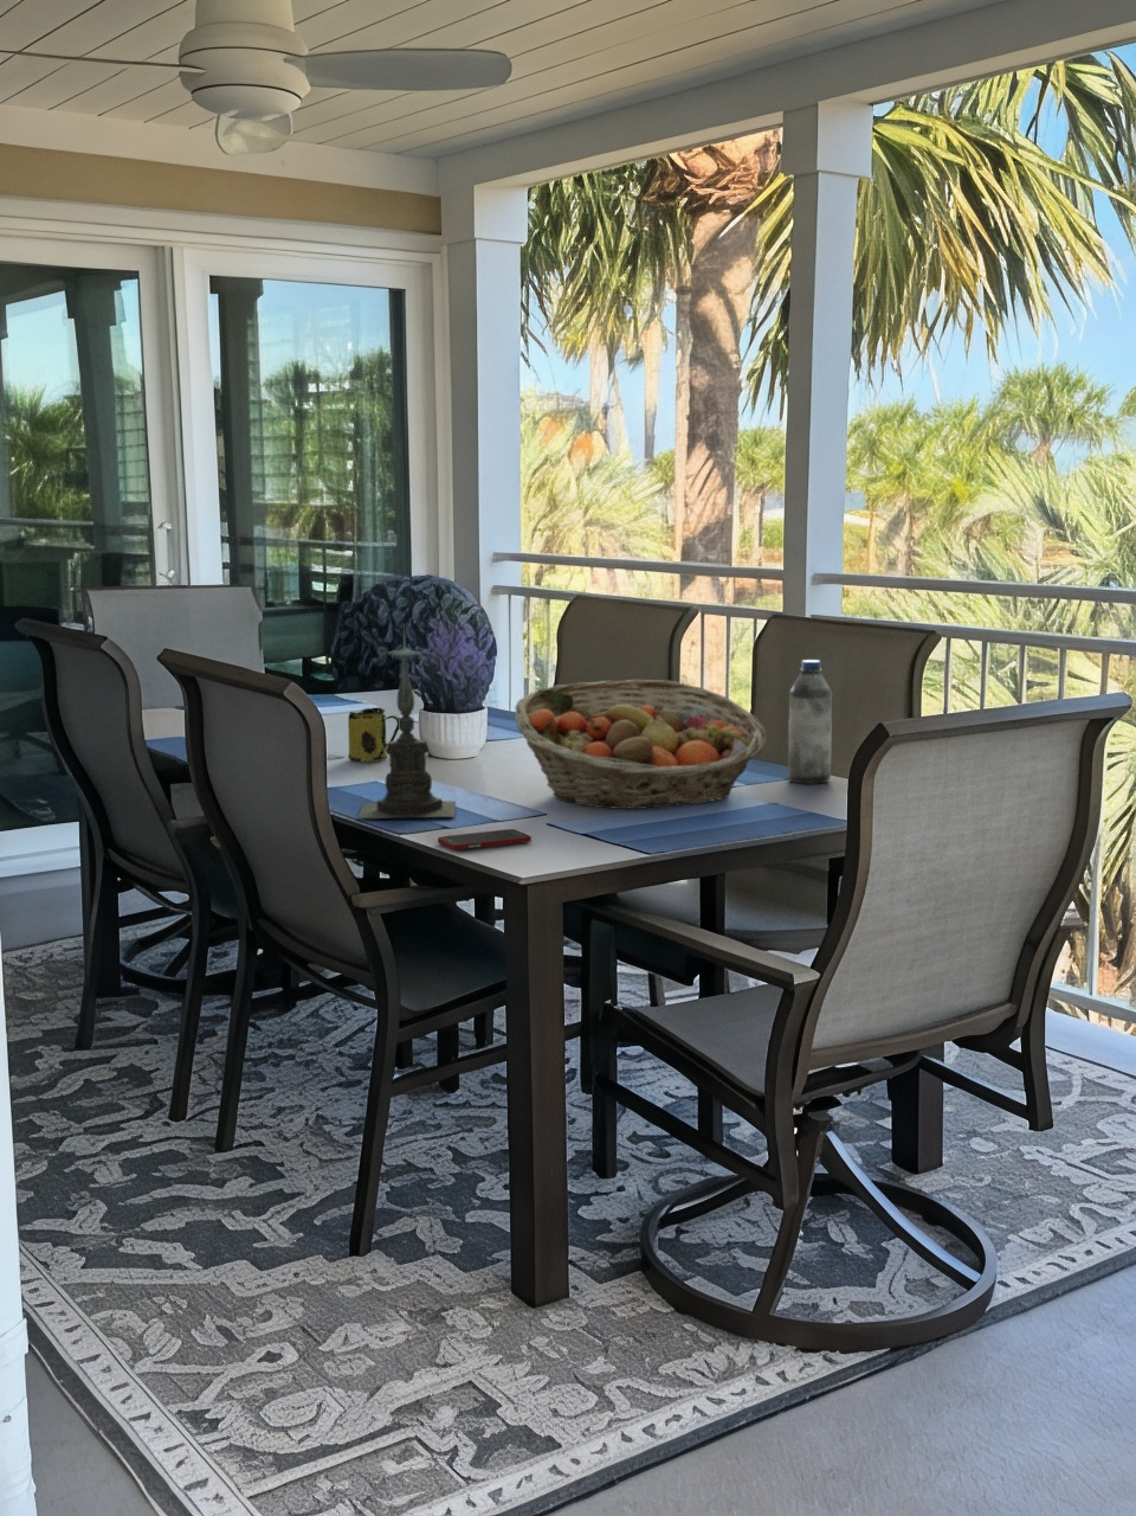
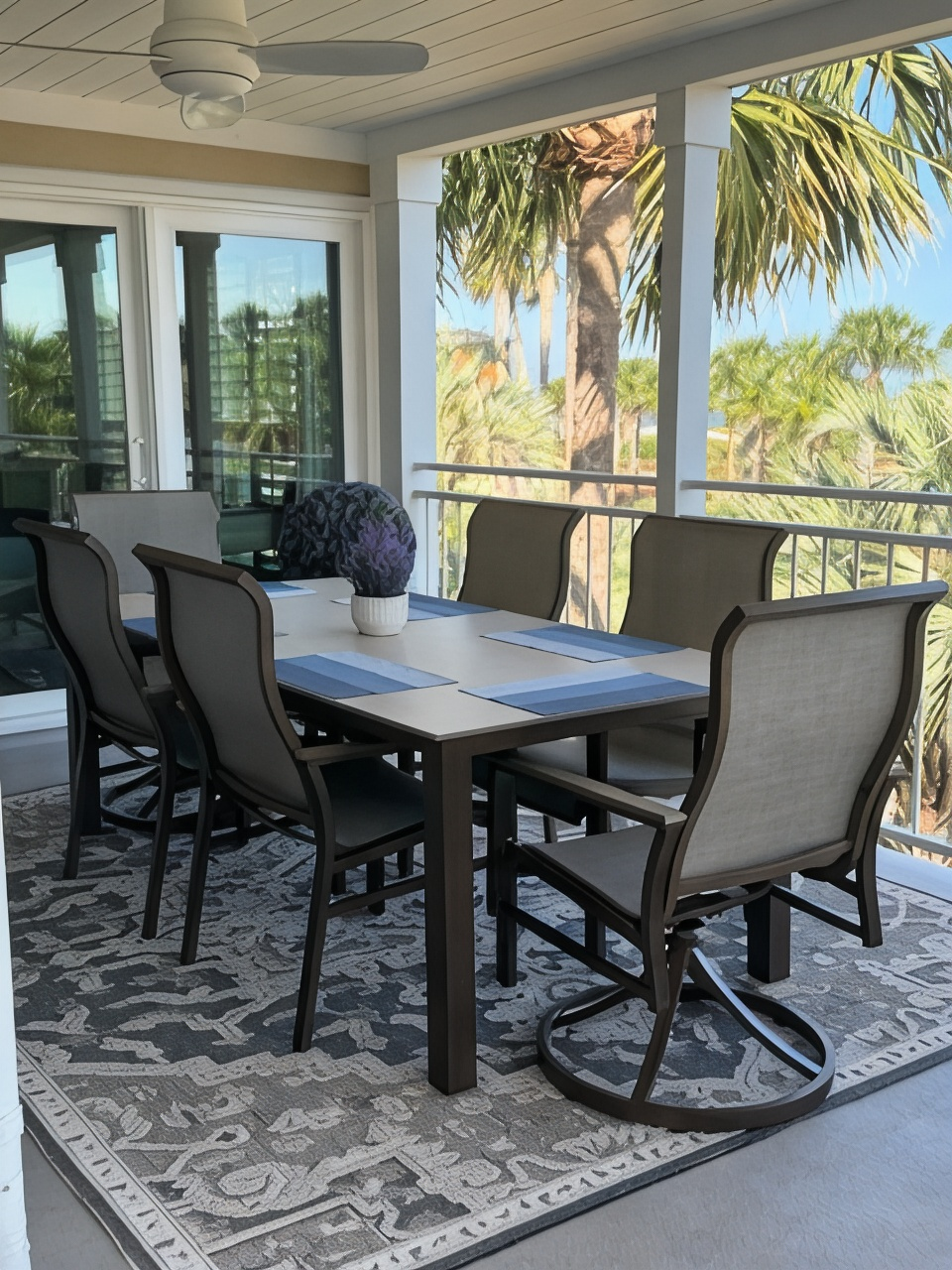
- fruit basket (640, 741)
- cell phone (484, 839)
- mug (370, 734)
- candle holder (405, 717)
- water bottle (809, 720)
